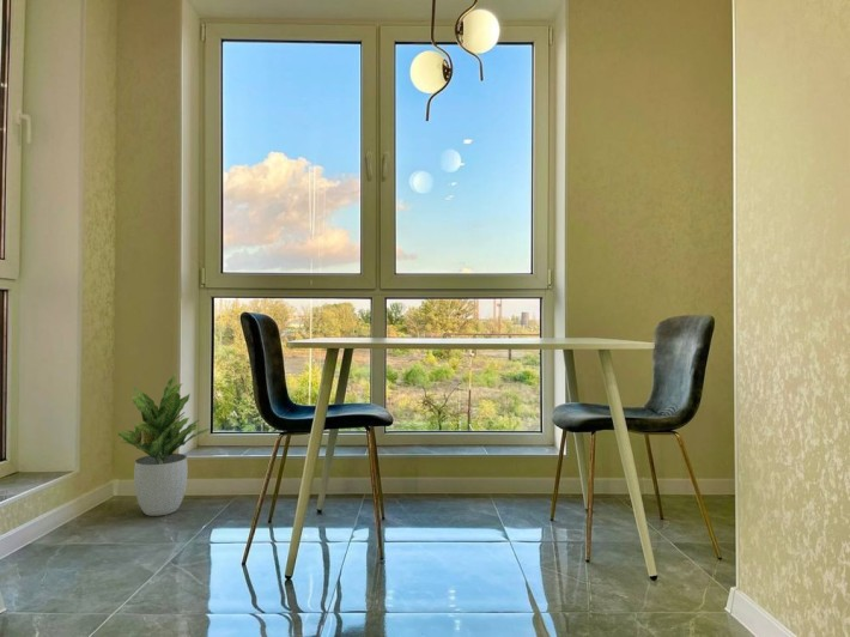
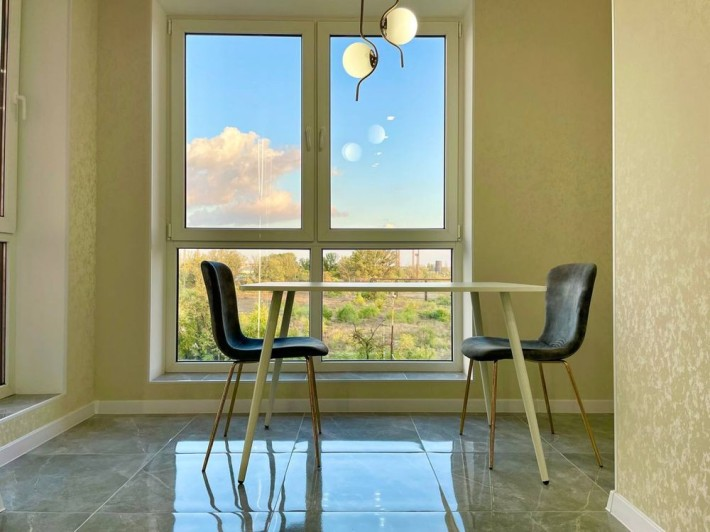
- potted plant (158, 443)
